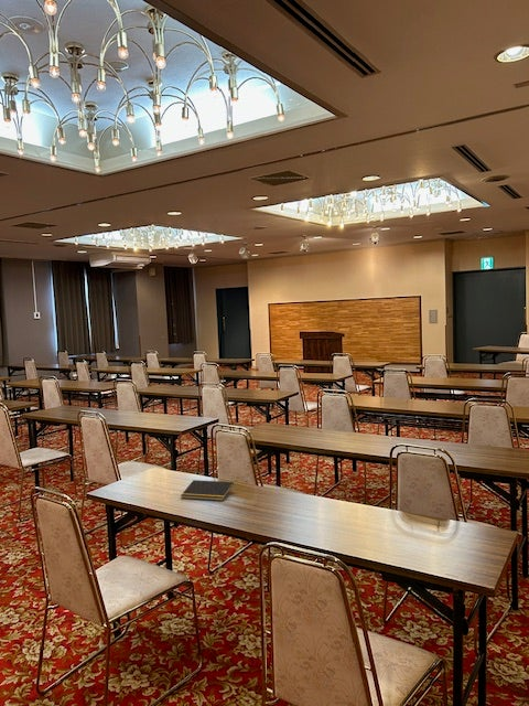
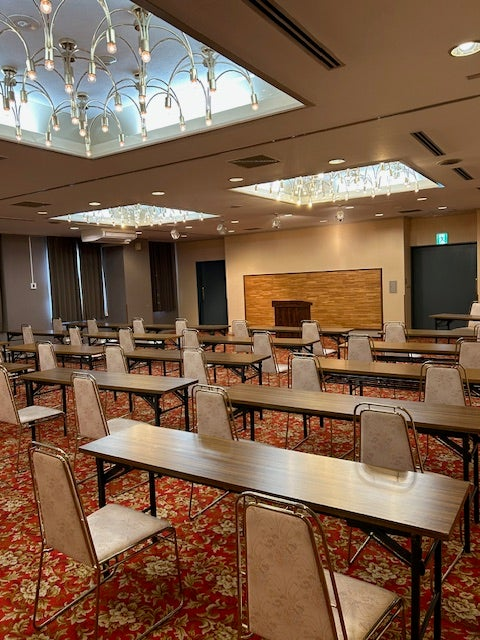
- notepad (207, 490)
